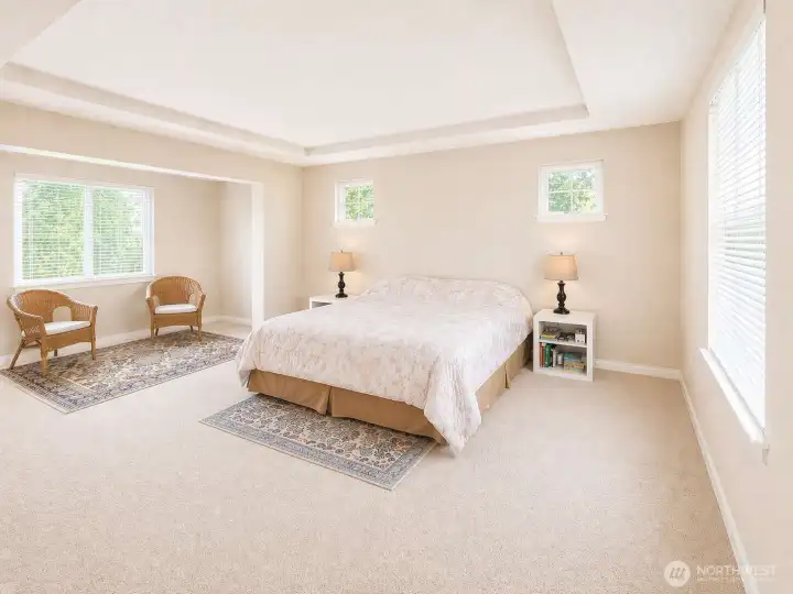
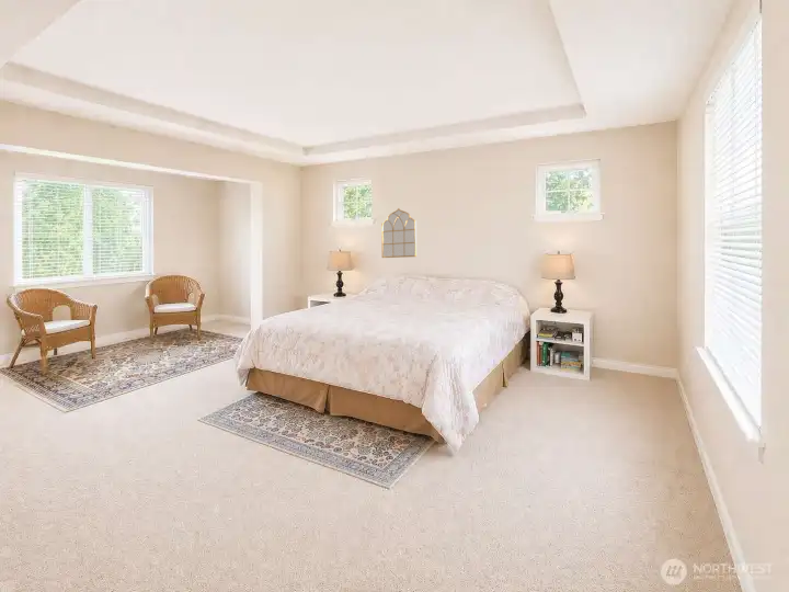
+ mirror (398, 232)
